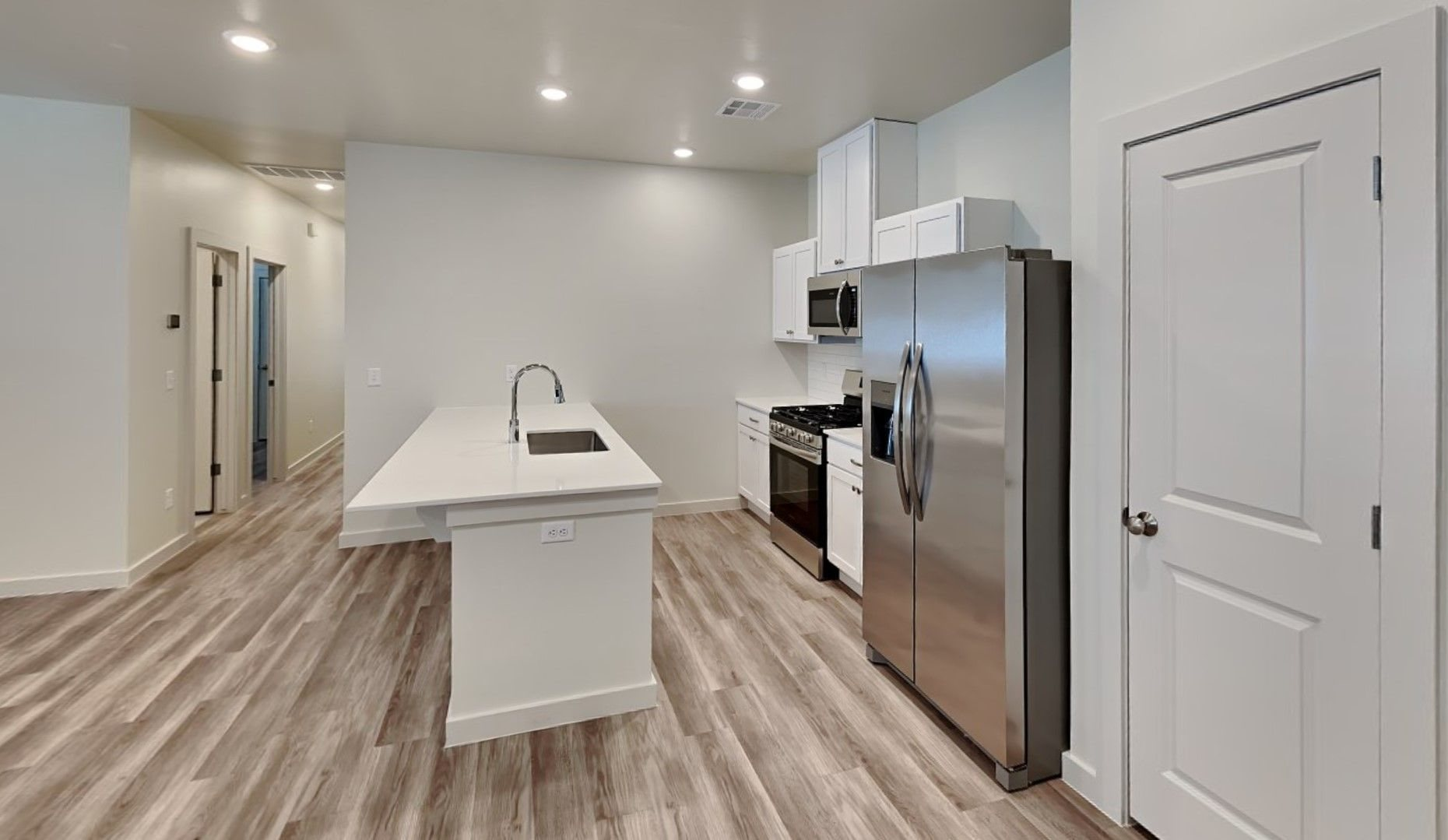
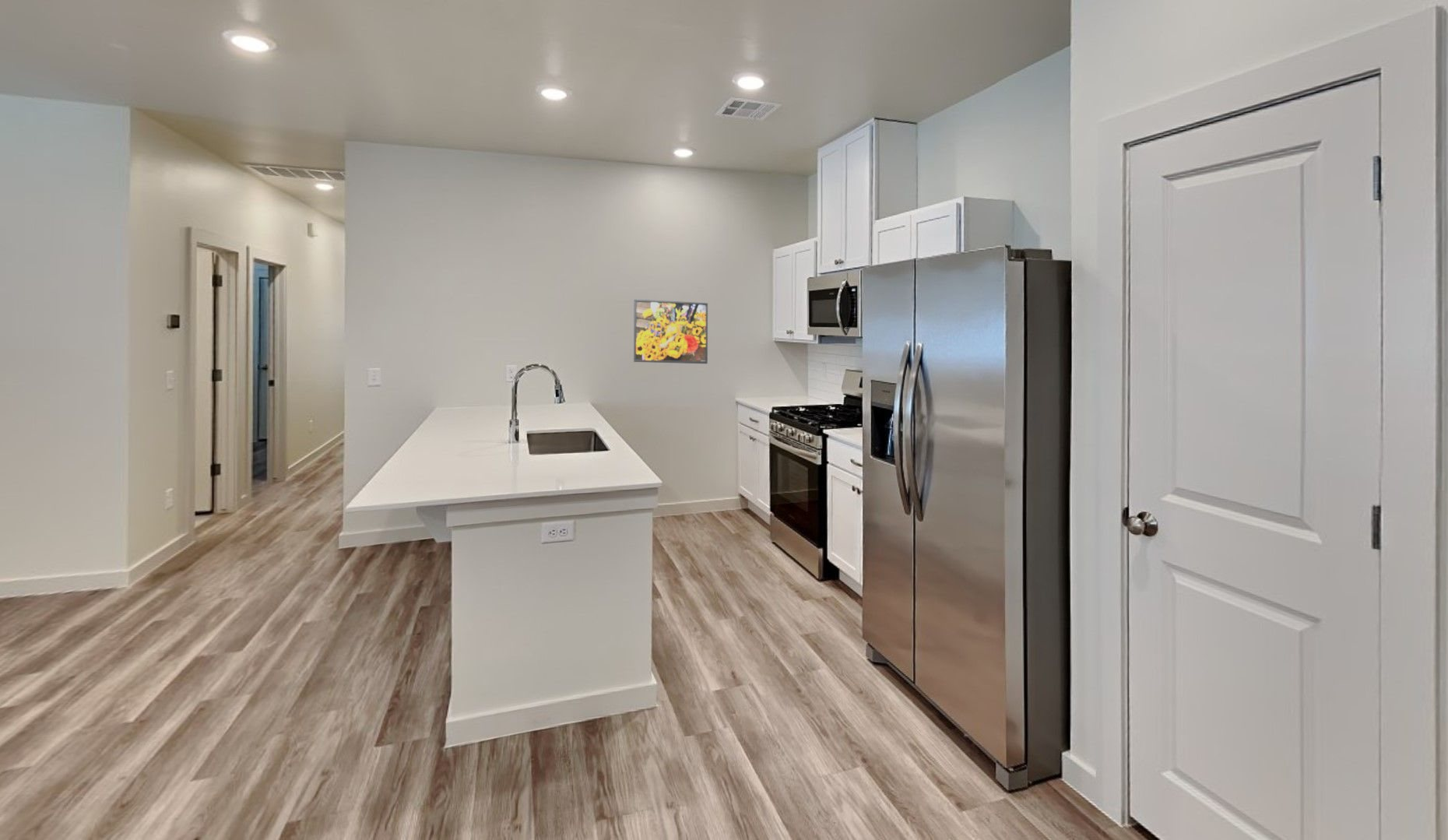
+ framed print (671, 332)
